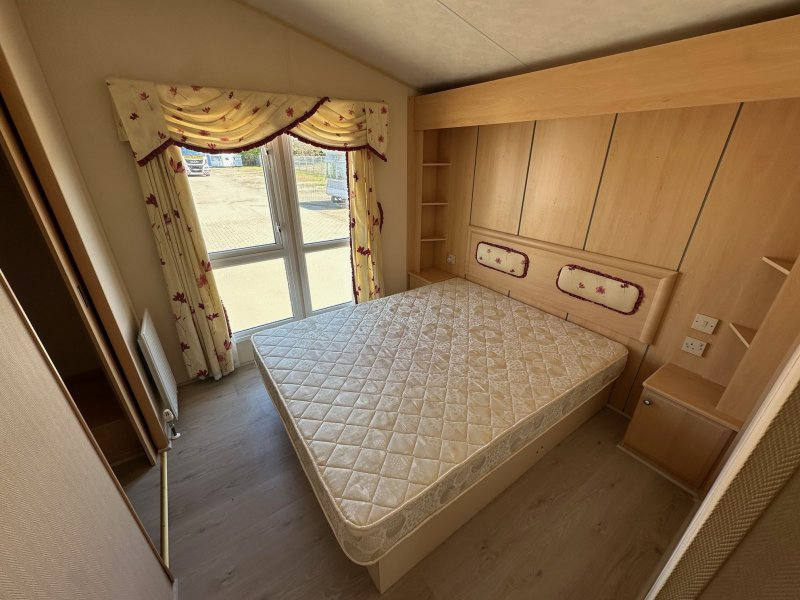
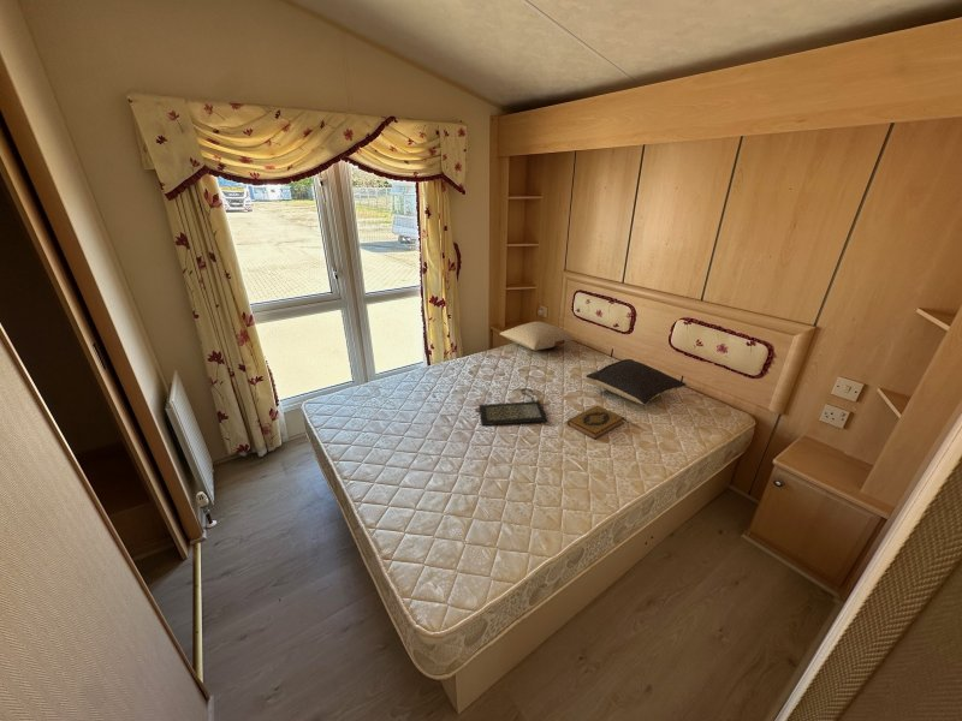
+ pillow (635, 380)
+ clutch bag (515, 411)
+ pillow (536, 335)
+ hardback book (595, 421)
